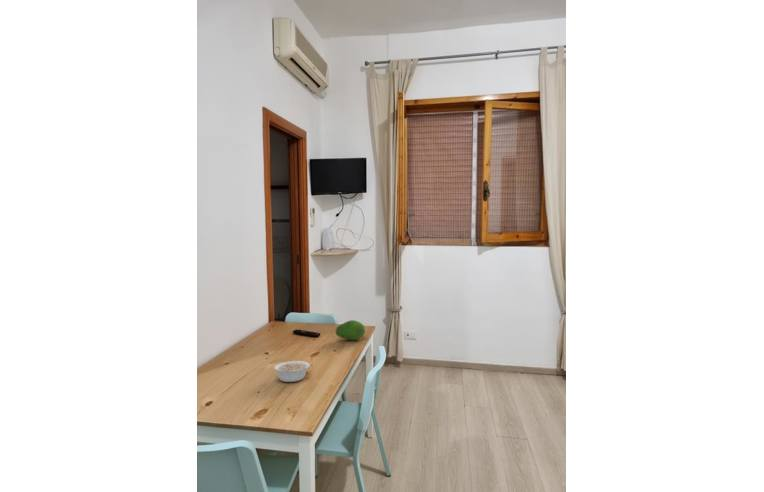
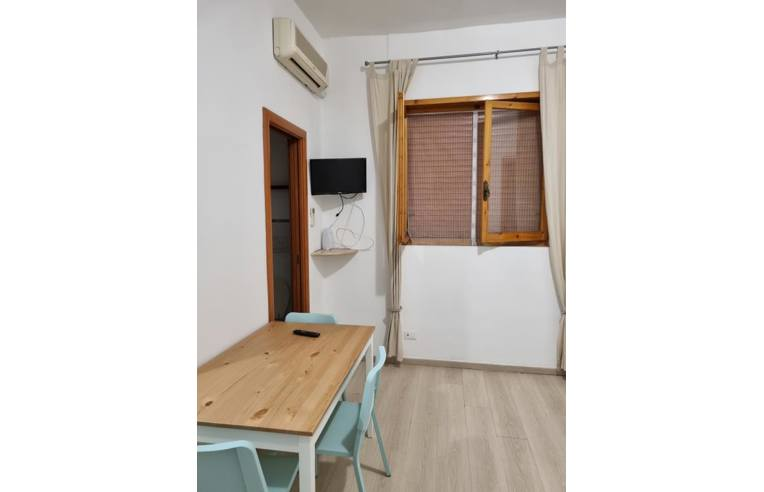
- legume (293, 370)
- fruit (350, 330)
